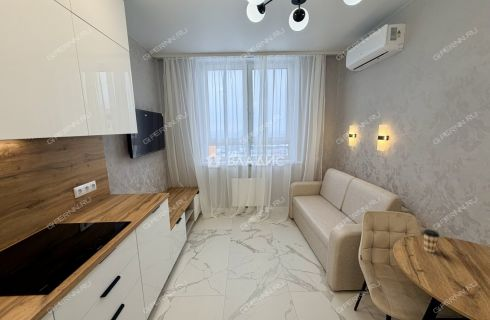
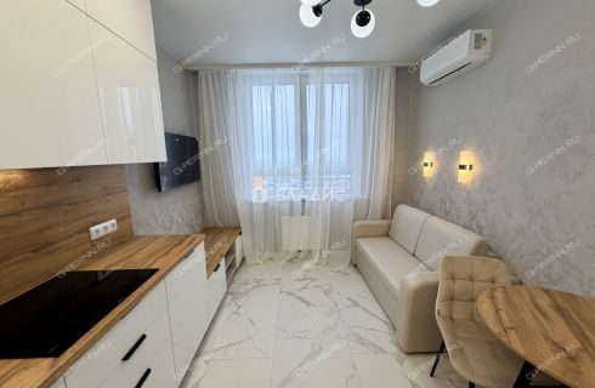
- coffee cup (430, 241)
